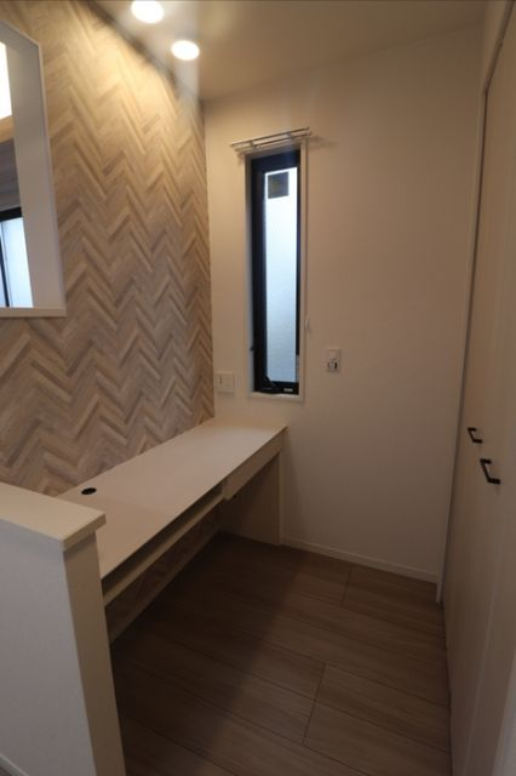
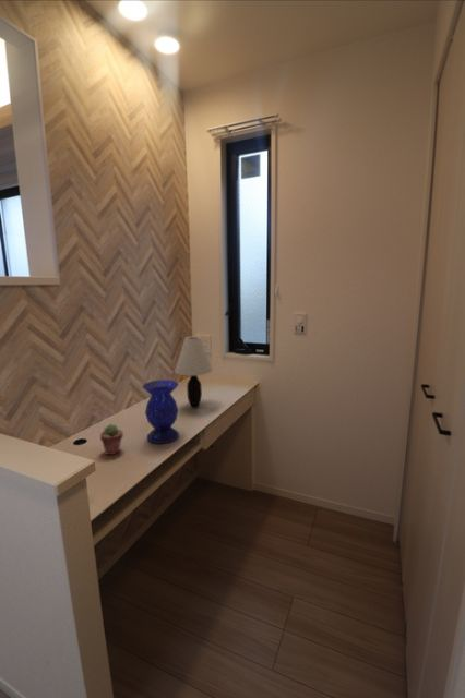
+ potted succulent (111, 437)
+ vase (162, 411)
+ table lamp (193, 373)
